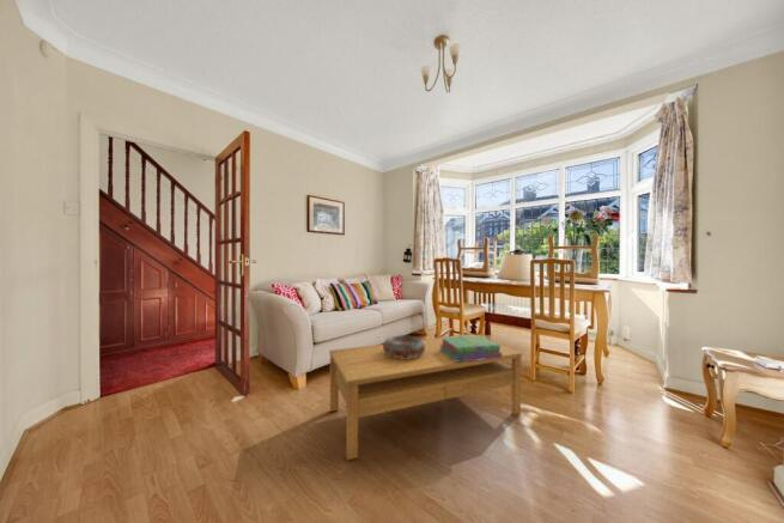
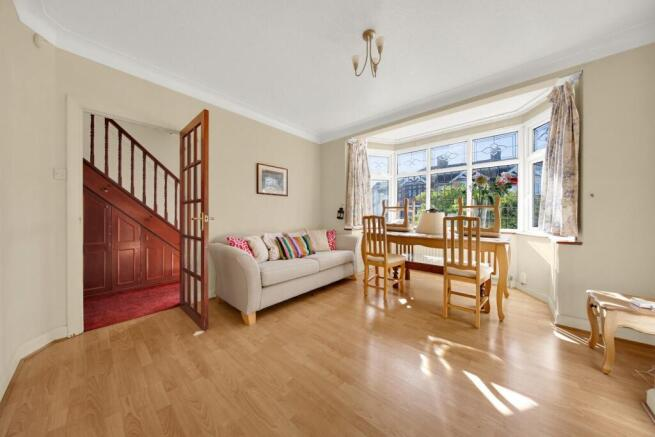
- coffee table (424, 381)
- decorative bowl (403, 346)
- stack of books (469, 347)
